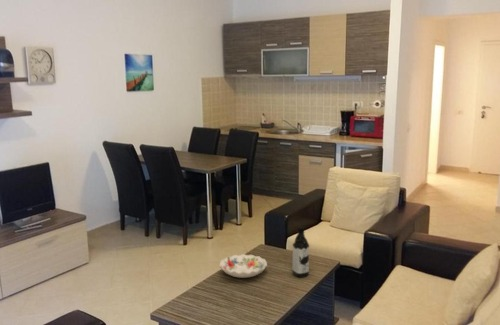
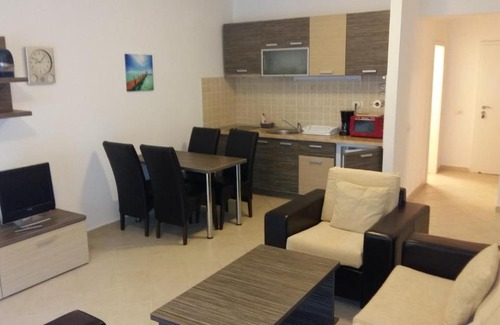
- water bottle (300, 251)
- decorative bowl (243, 267)
